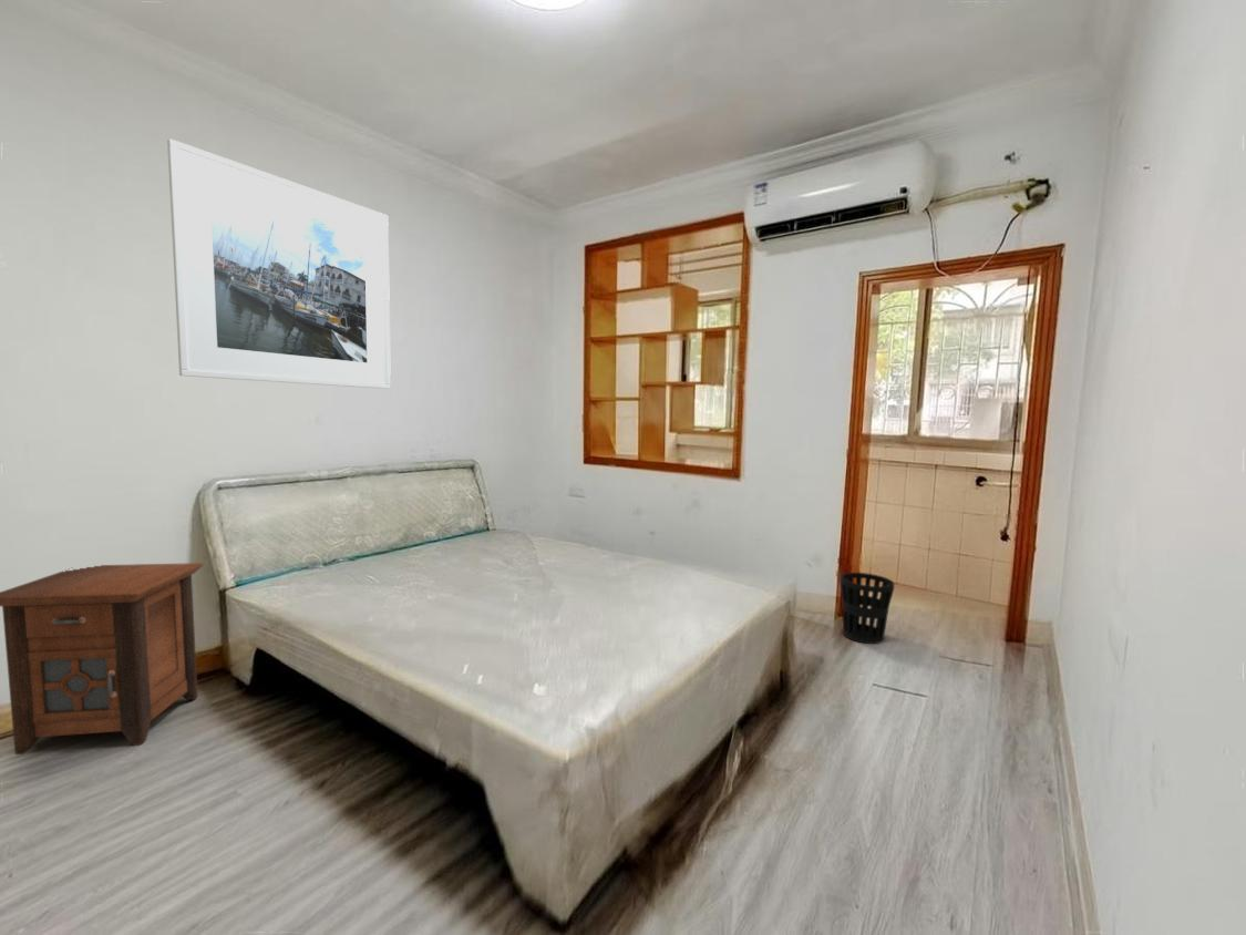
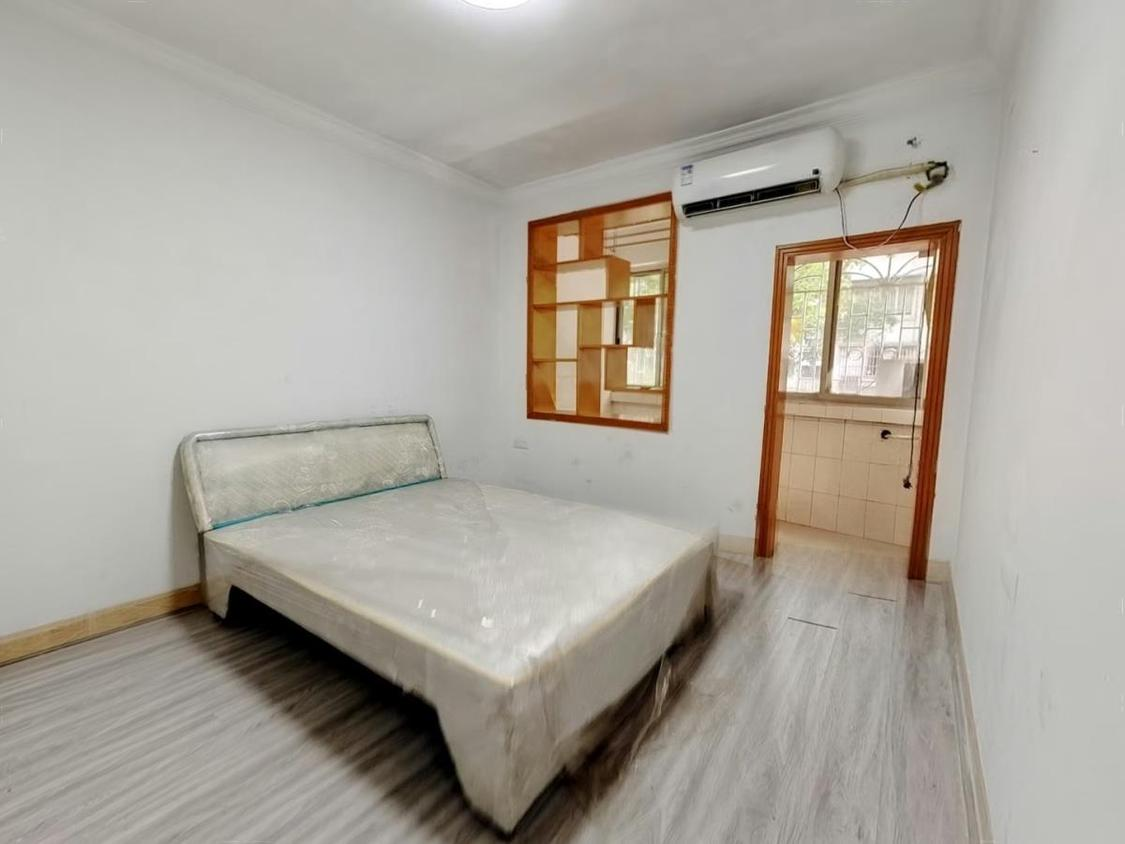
- wastebasket (865, 607)
- nightstand (110, 651)
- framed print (297, 285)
